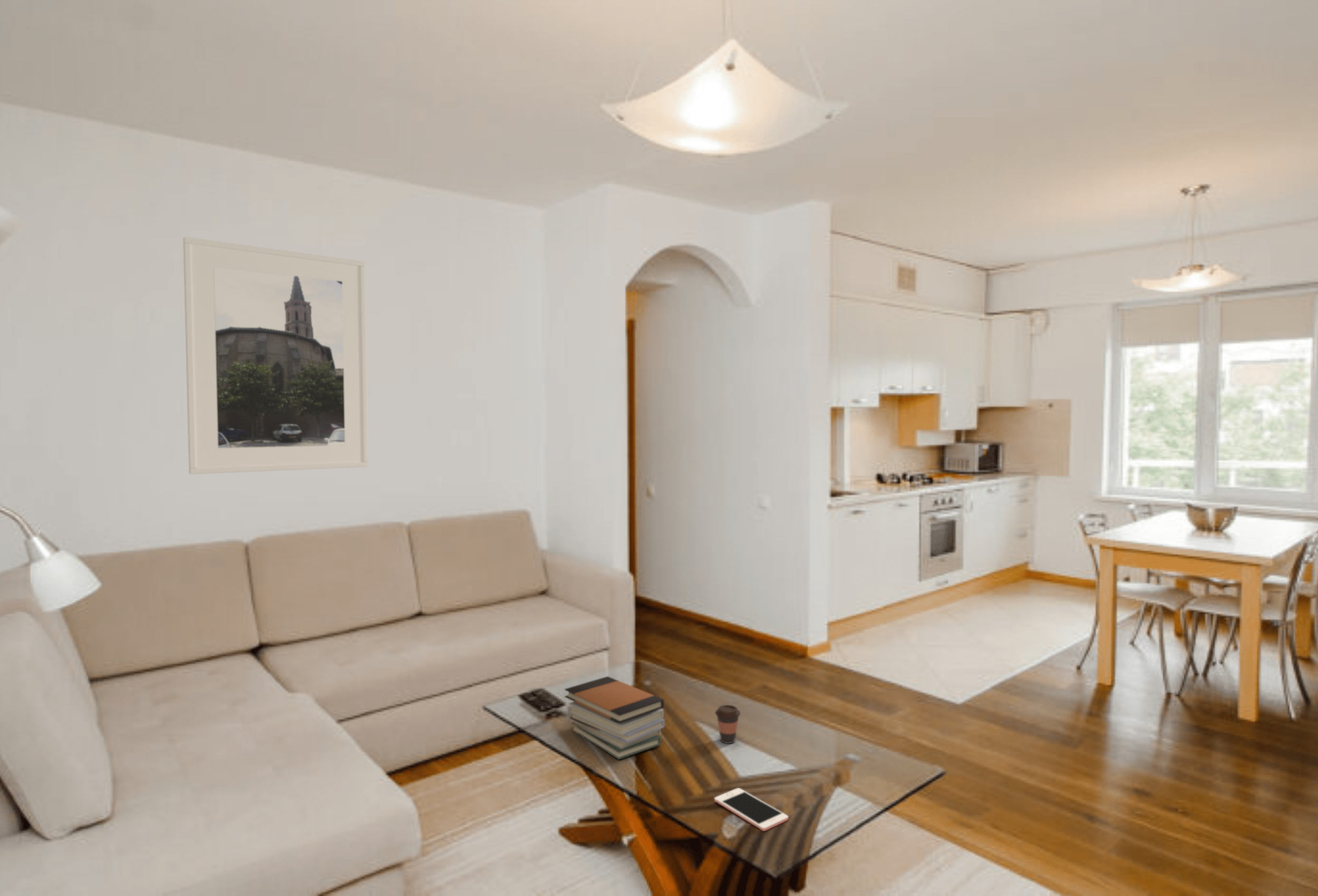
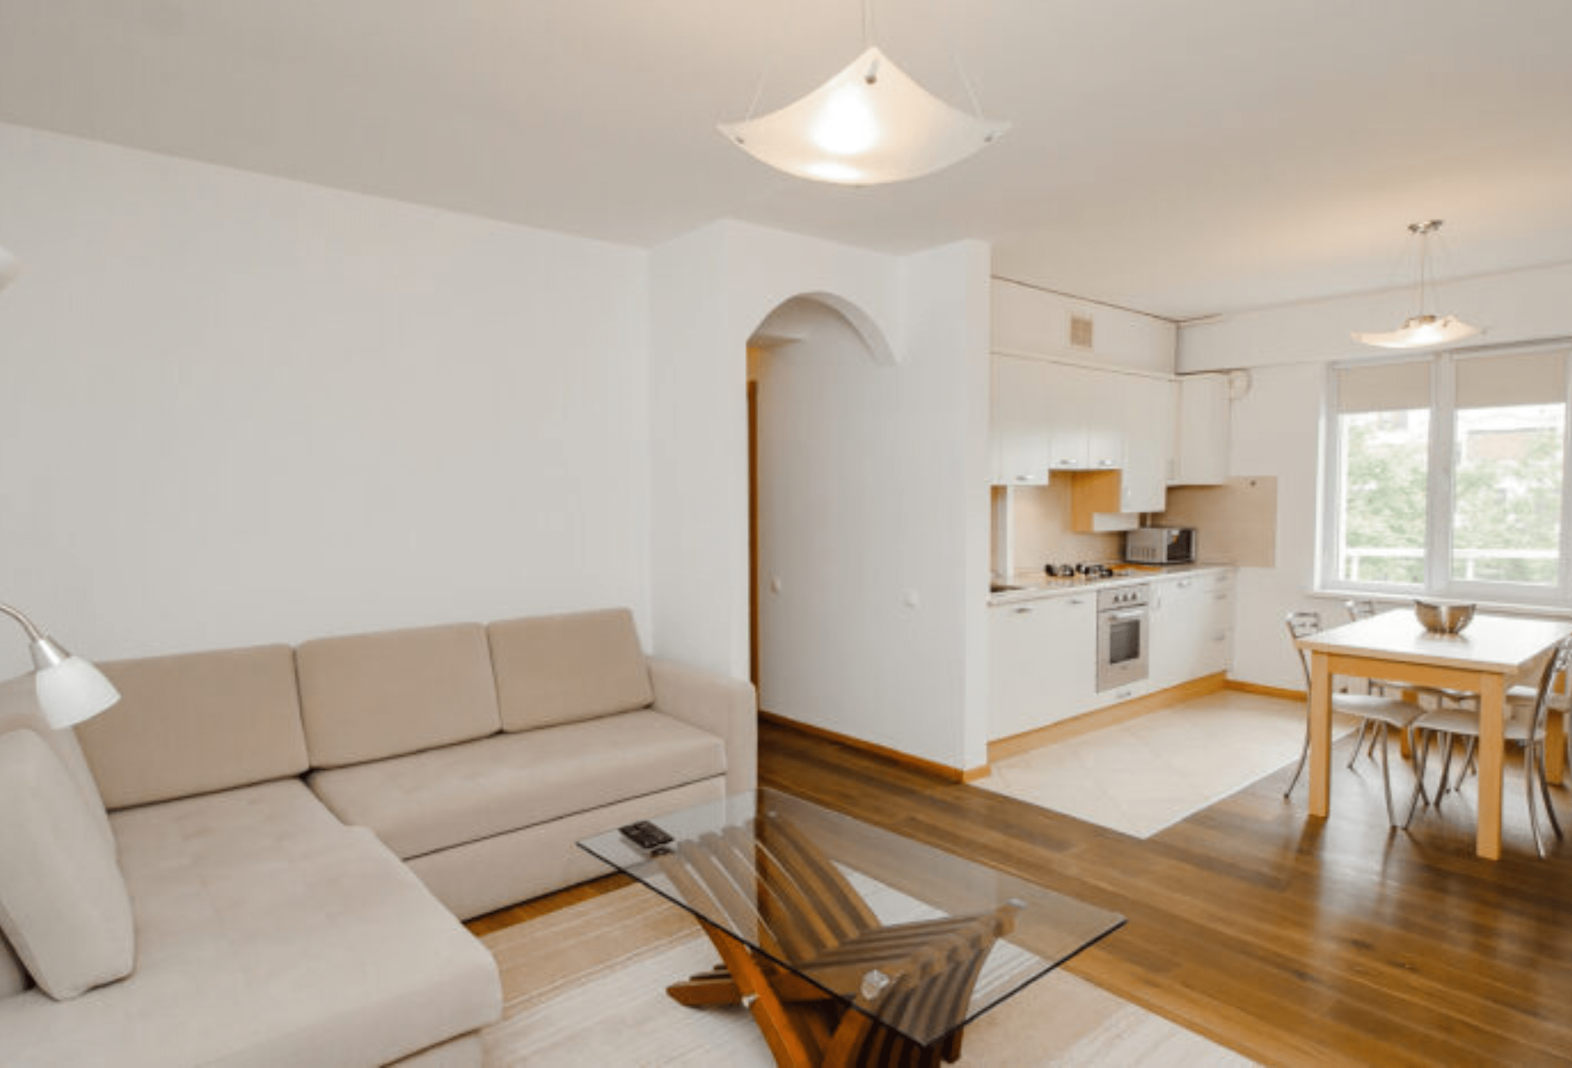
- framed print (283, 361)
- cell phone (750, 809)
- coffee cup (728, 724)
- book stack (615, 716)
